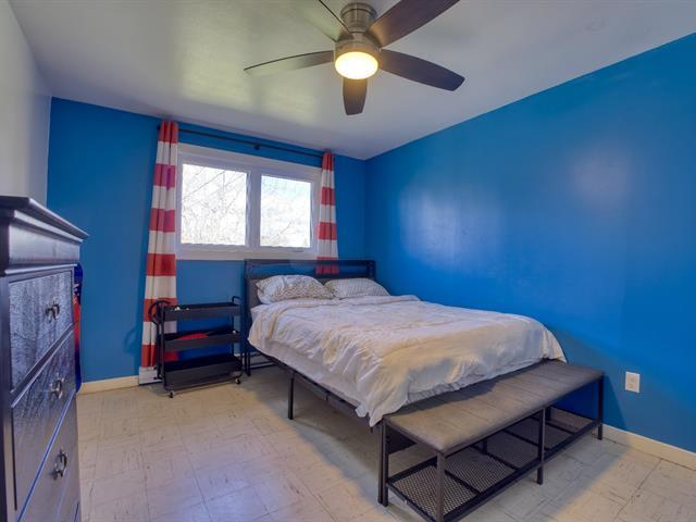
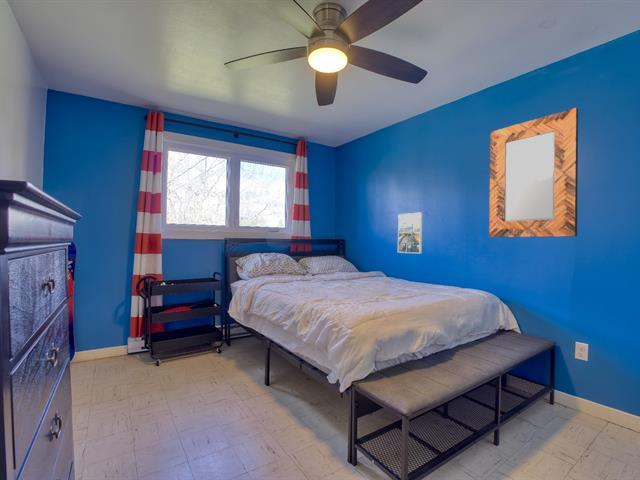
+ home mirror (529, 178)
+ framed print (409, 233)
